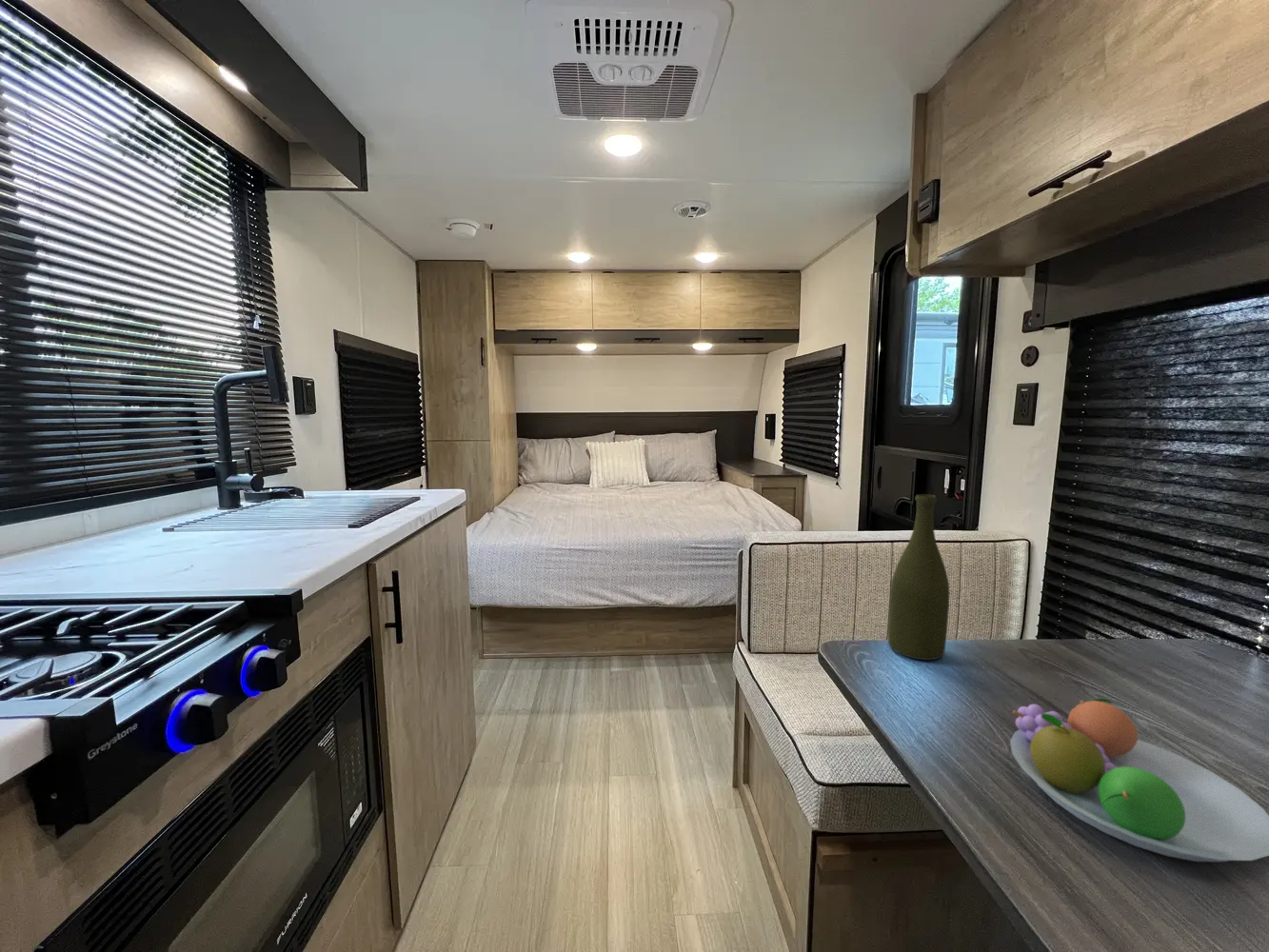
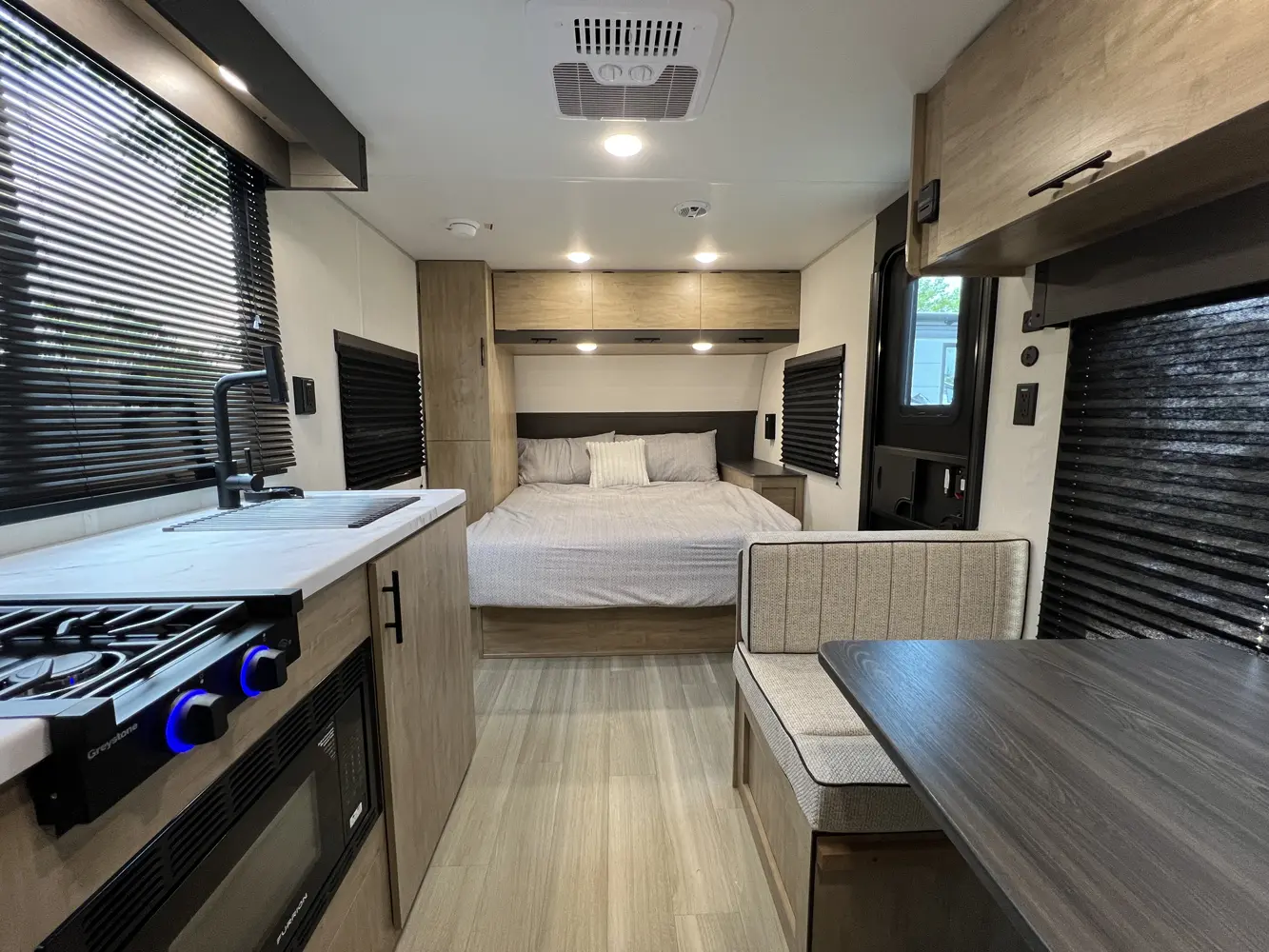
- bottle (921, 574)
- fruit bowl (1125, 764)
